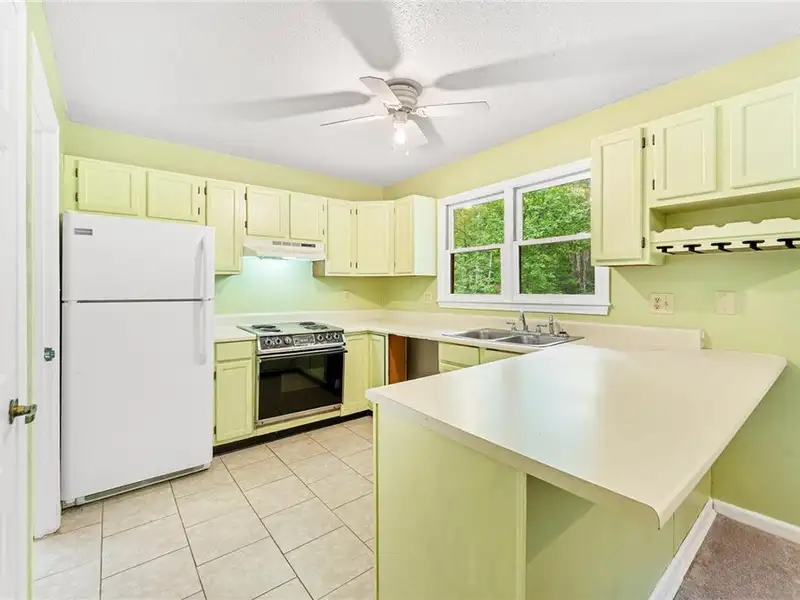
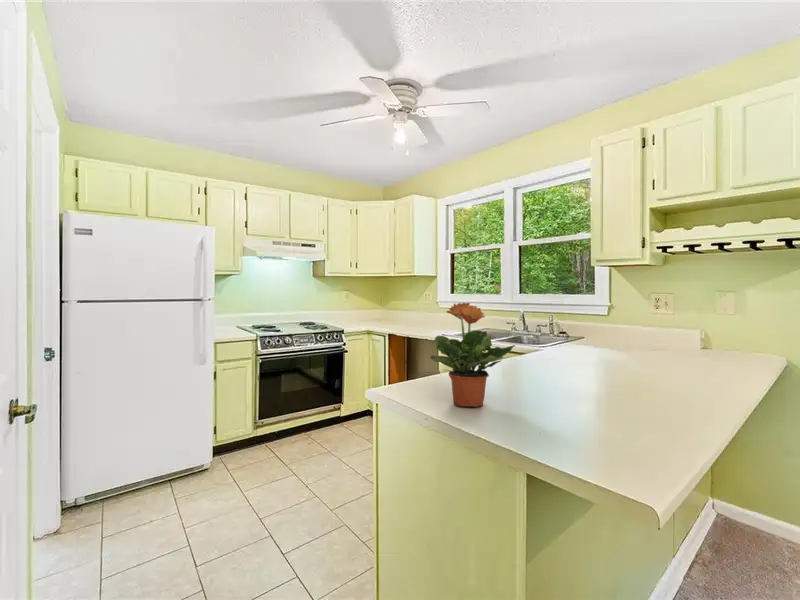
+ potted plant (466, 353)
